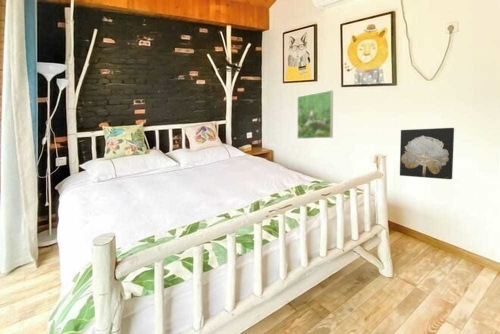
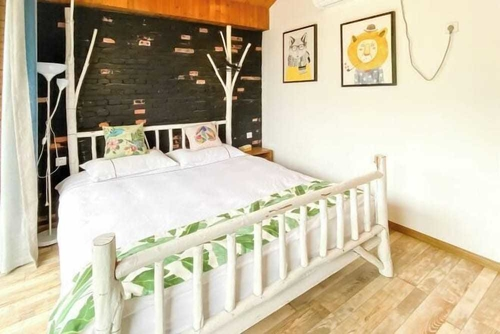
- wall art (425, 153)
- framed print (314, 116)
